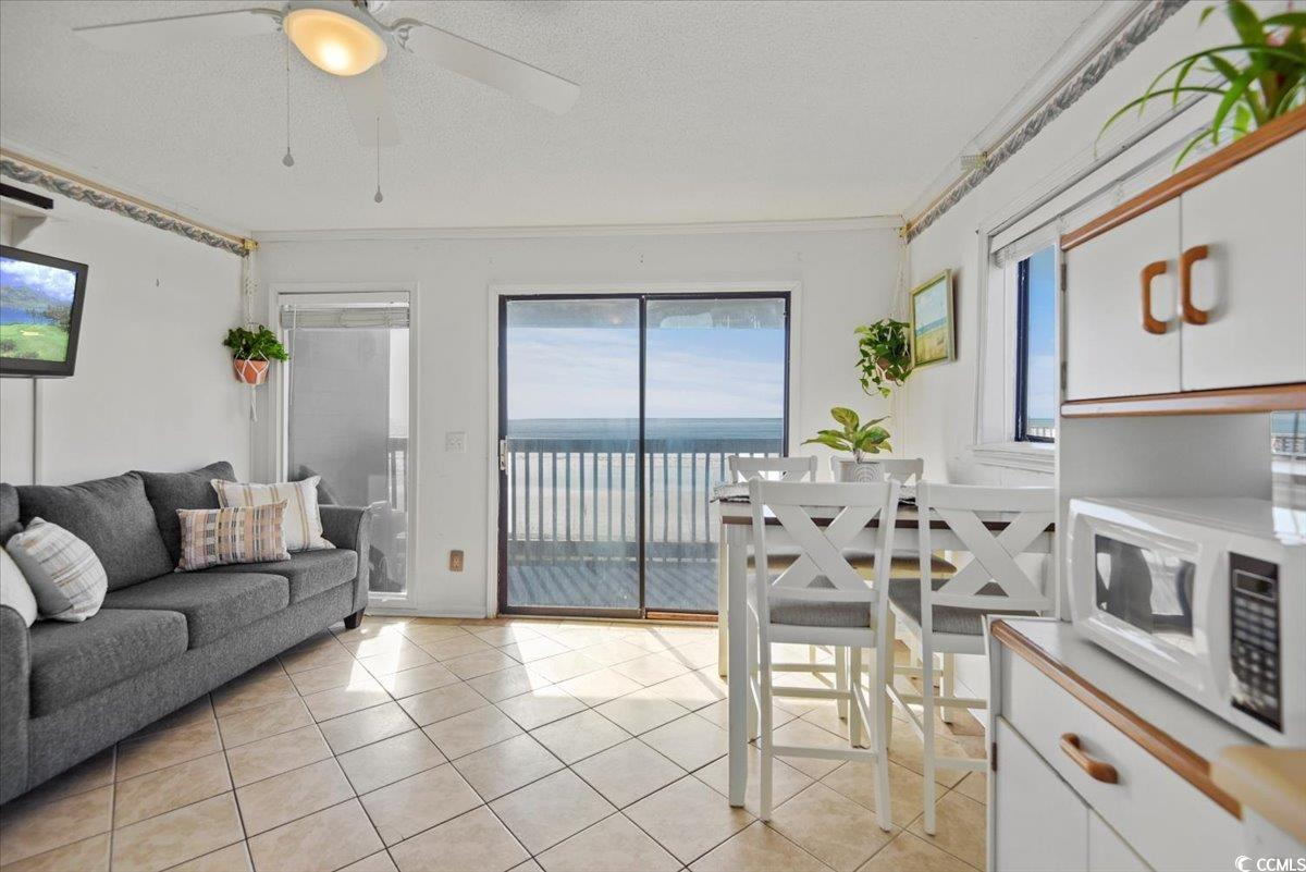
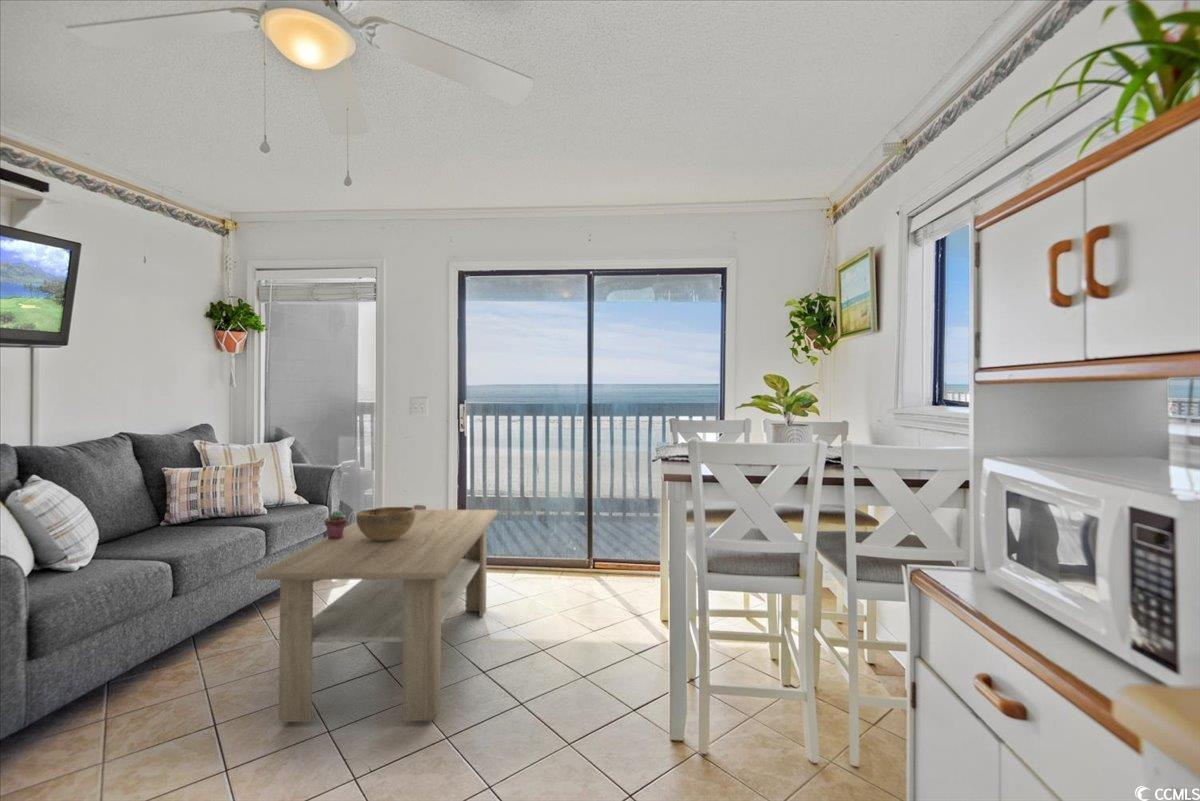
+ coffee table (404, 594)
+ decorative bowl (386, 523)
+ potted succulent (335, 523)
